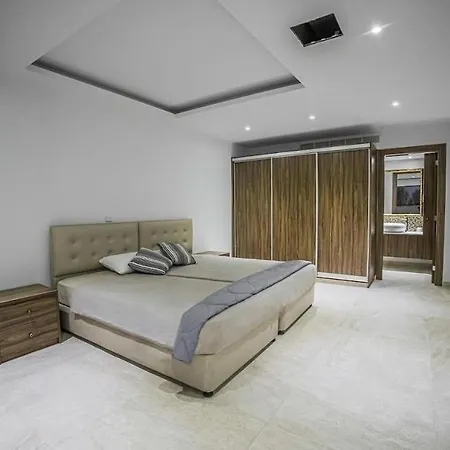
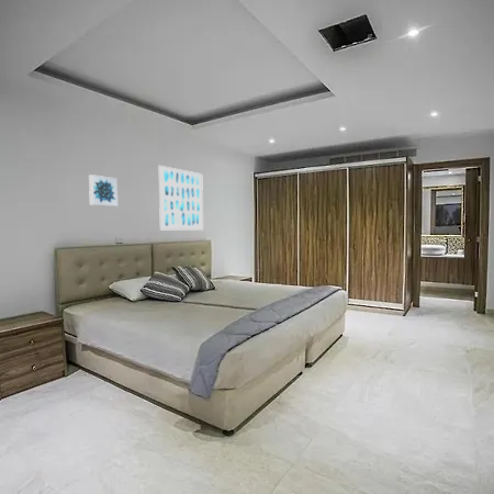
+ wall art (103, 191)
+ wall art (182, 200)
